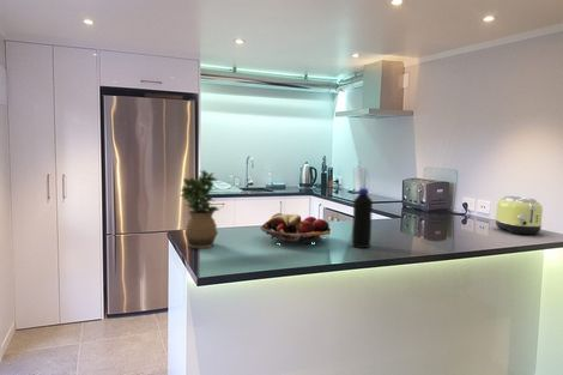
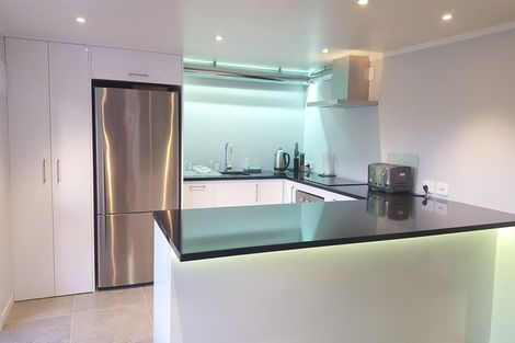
- fruit basket (295, 226)
- potted plant (196, 207)
- bottle (362, 217)
- toaster (519, 214)
